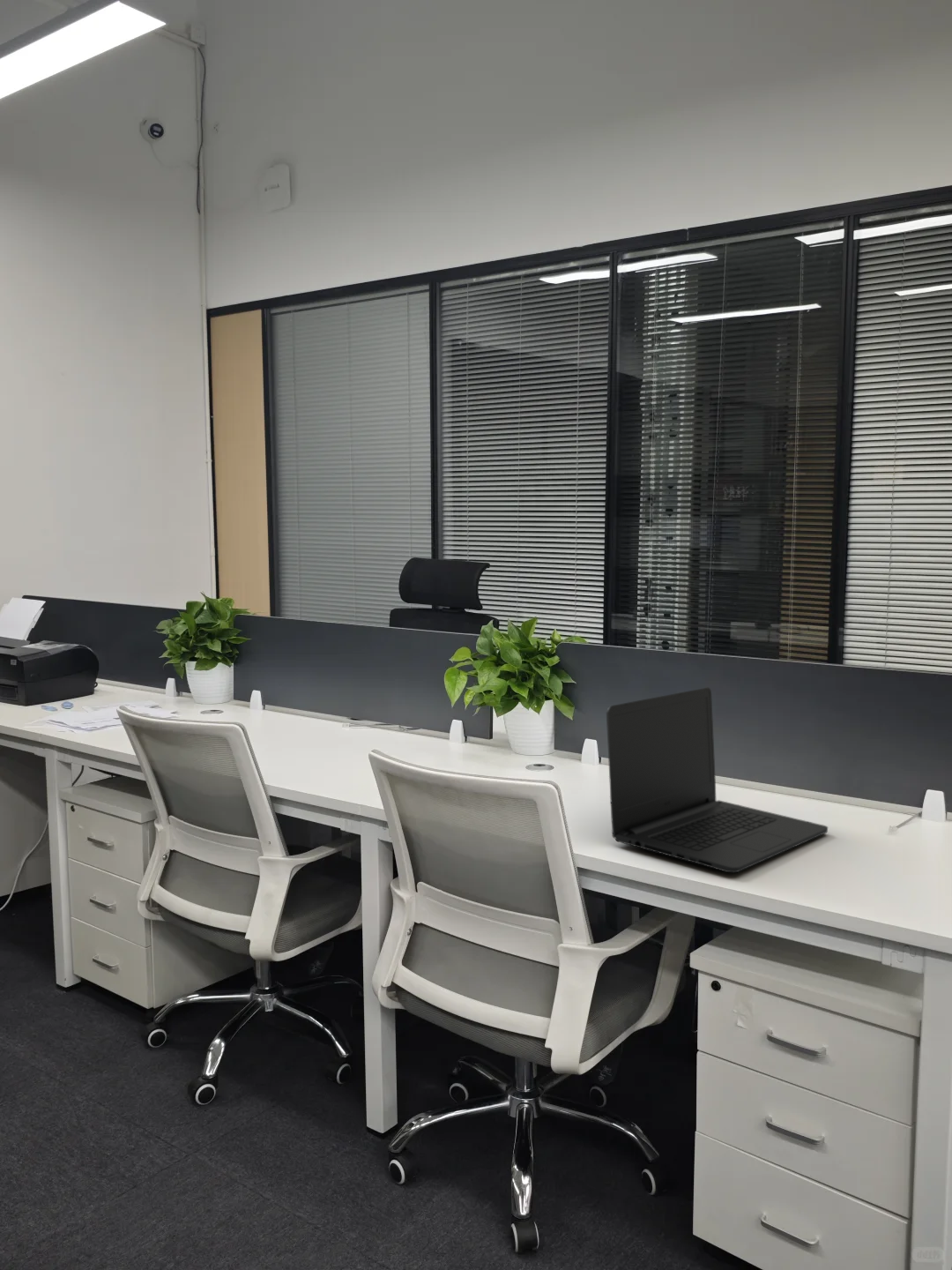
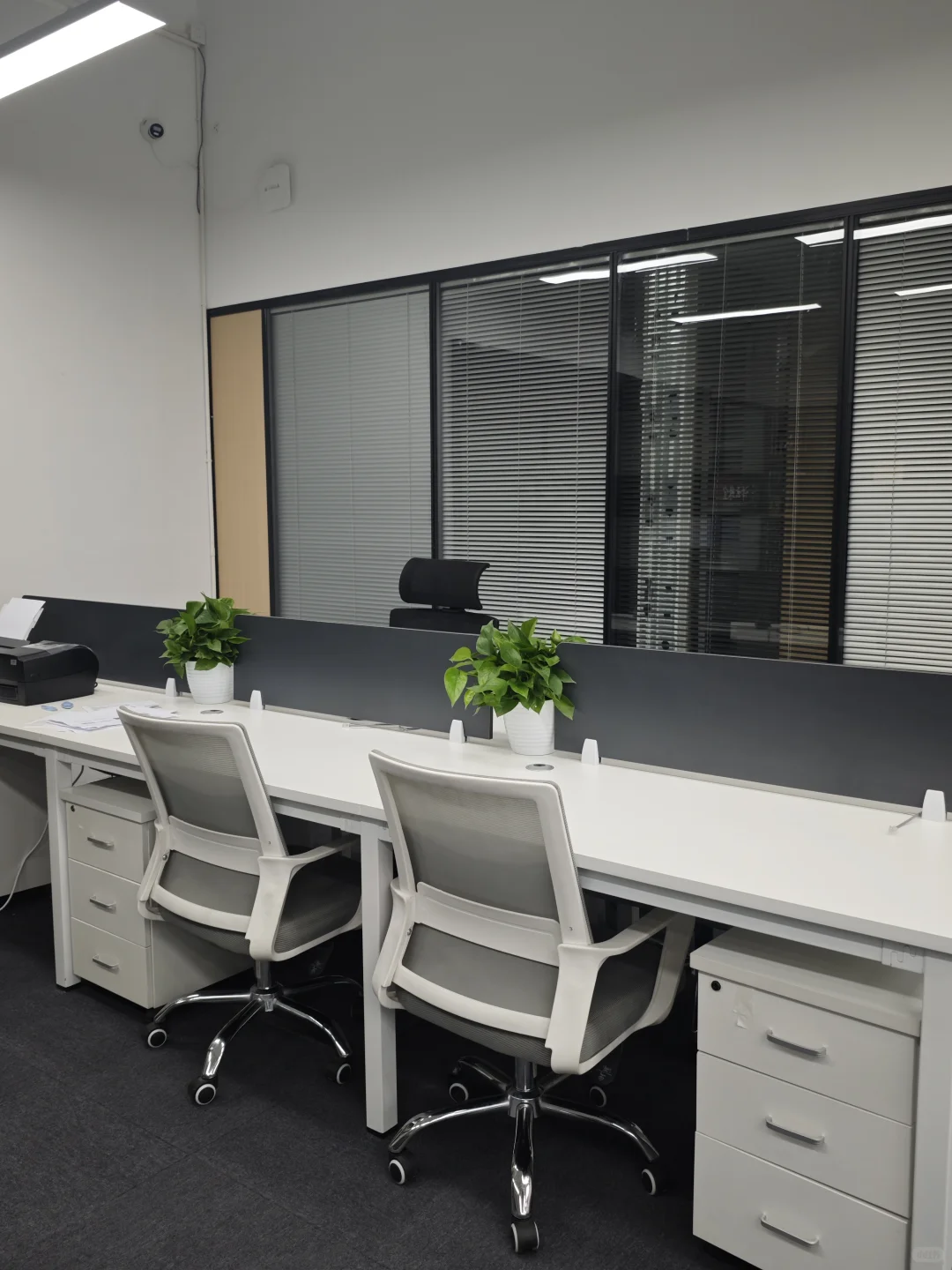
- laptop (714, 771)
